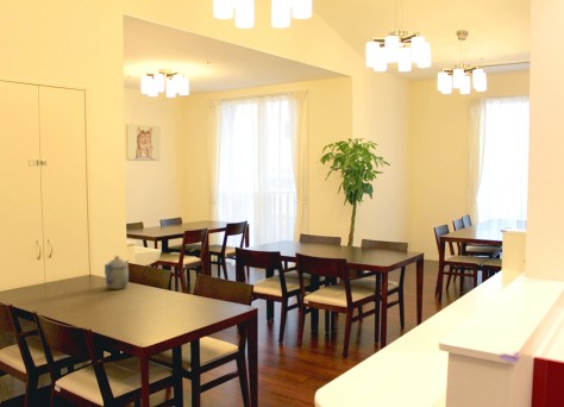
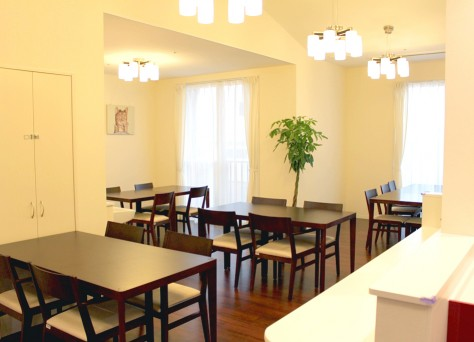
- teapot (117, 271)
